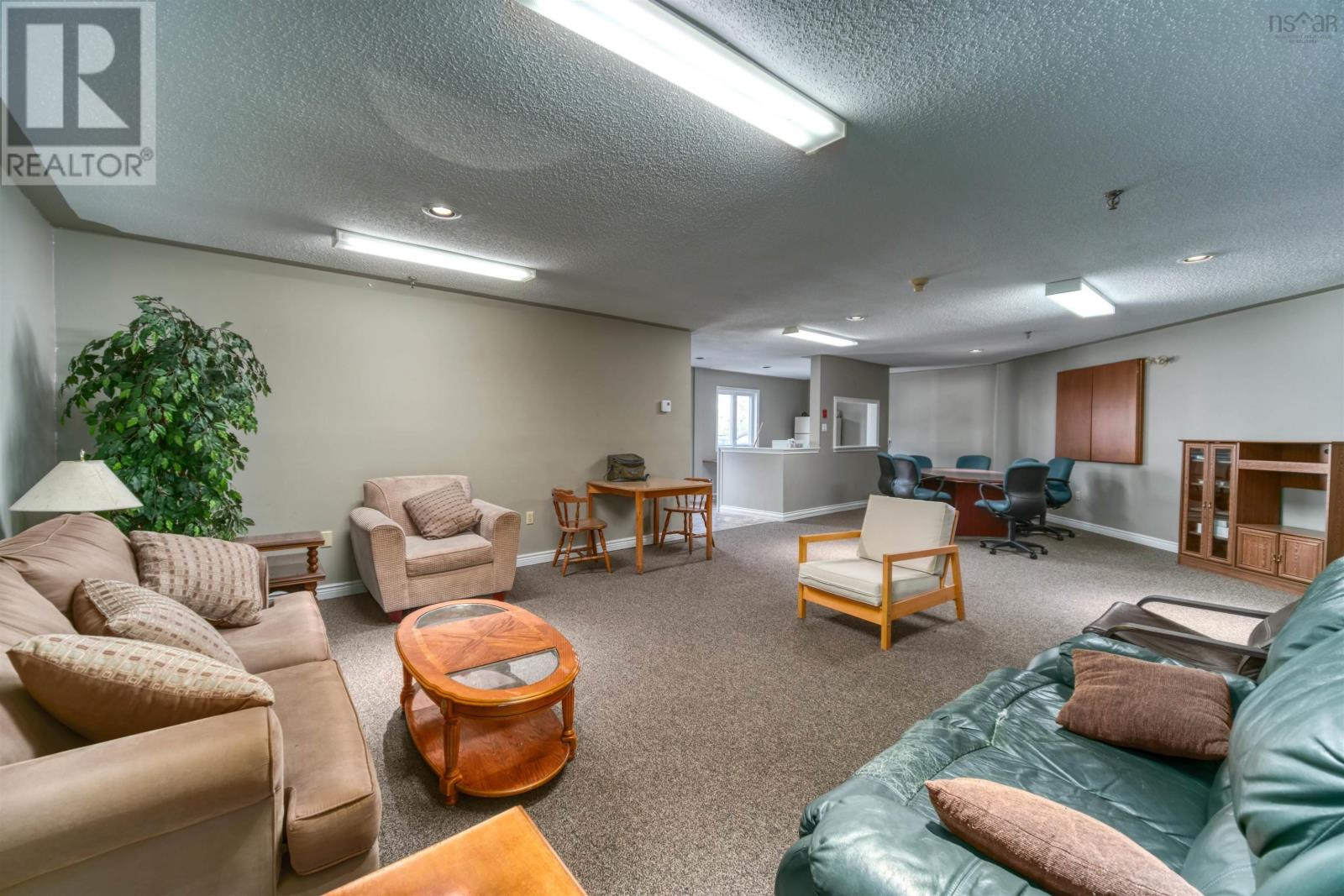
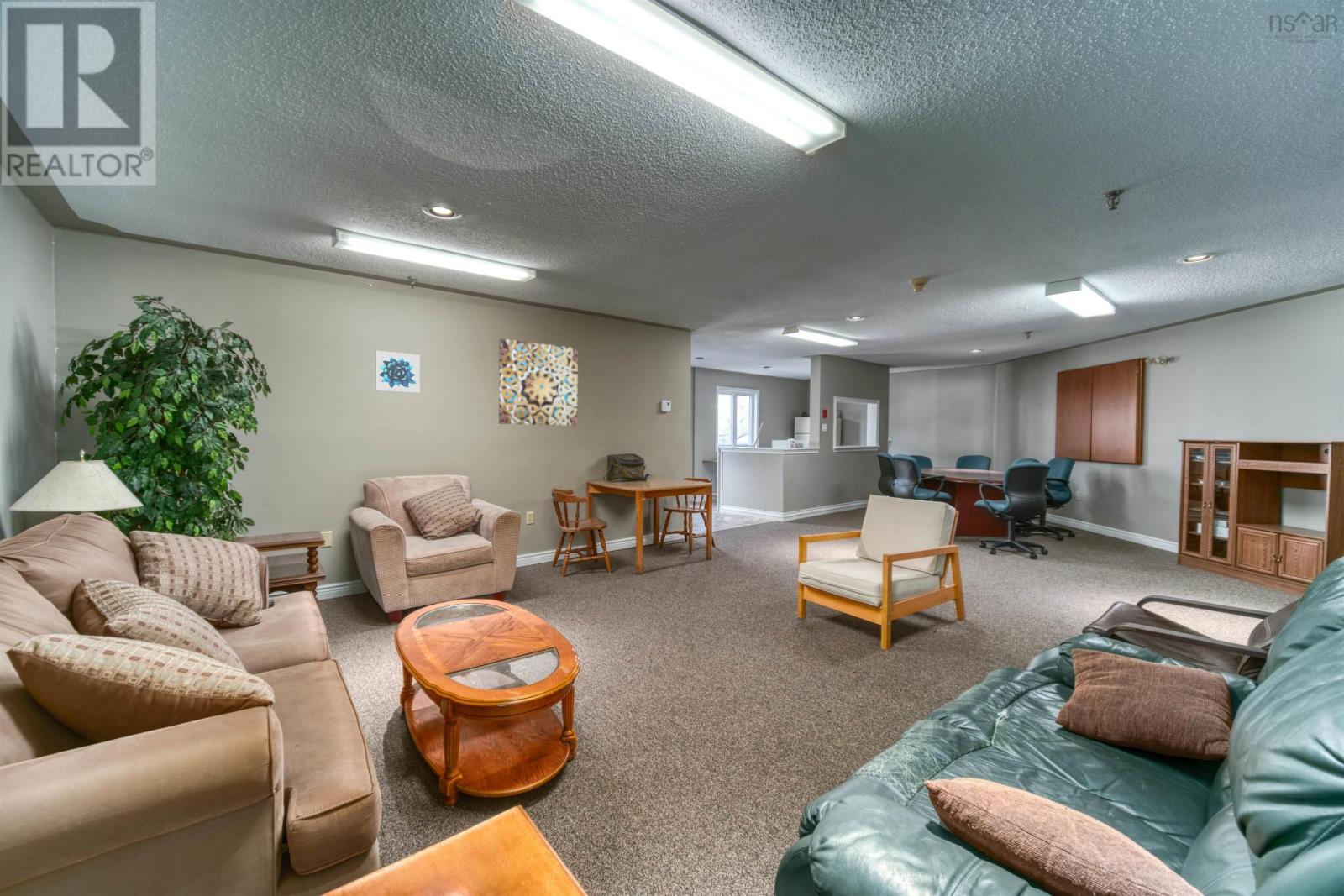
+ wall art (397, 372)
+ wall art (539, 384)
